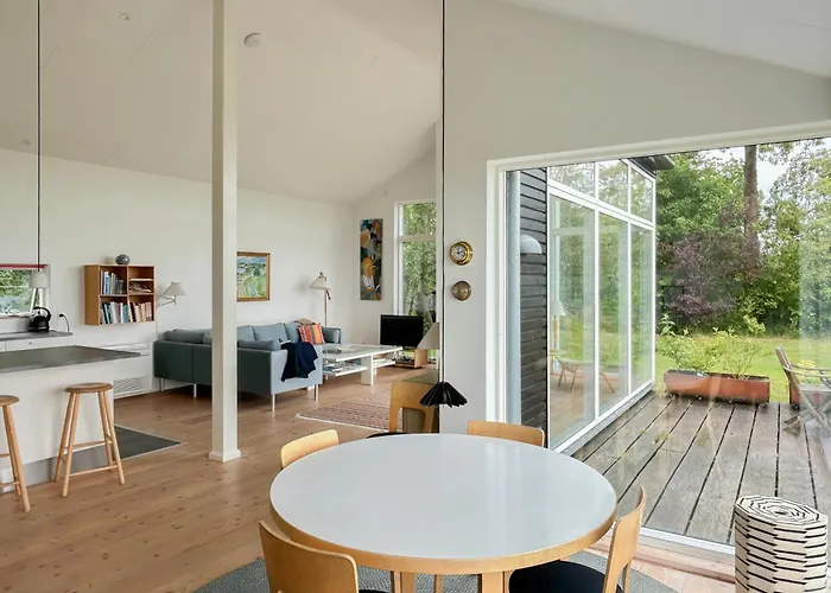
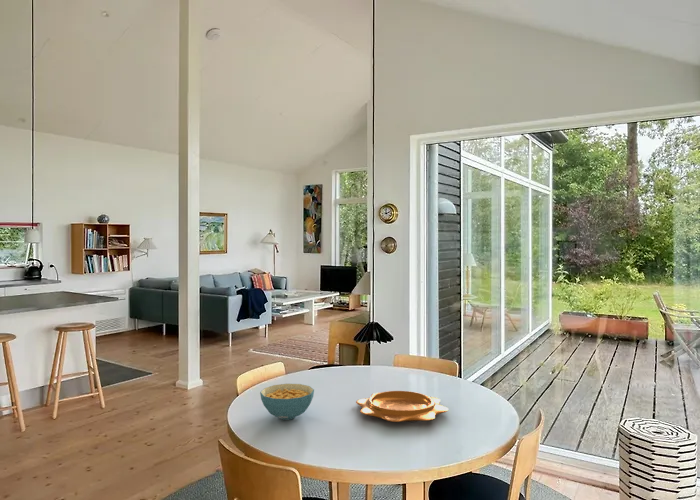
+ cereal bowl (287, 403)
+ decorative bowl (401, 404)
